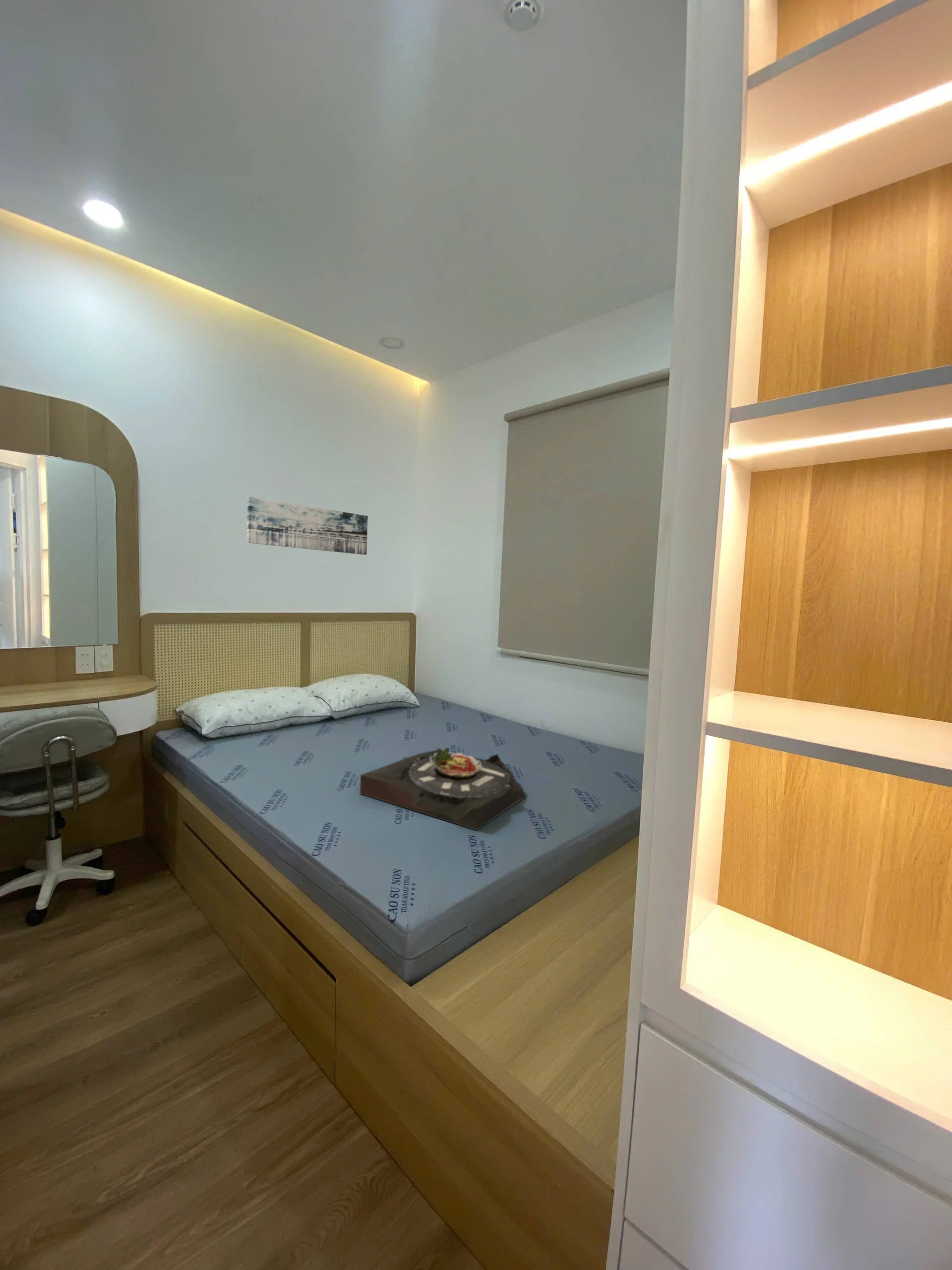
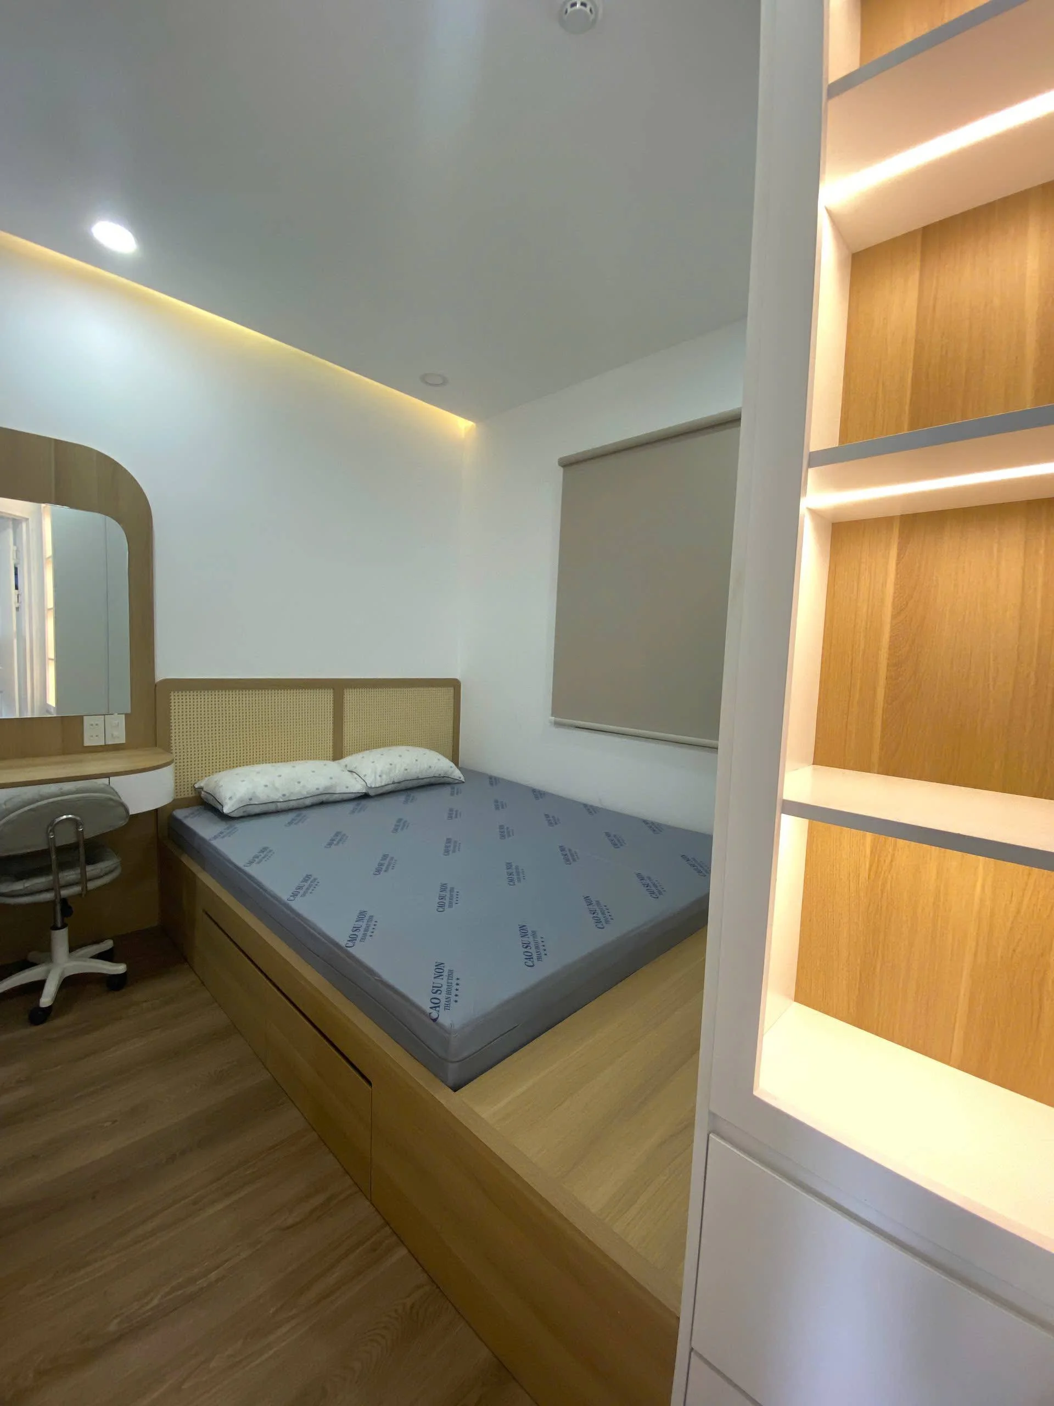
- serving tray (453, 770)
- wall art (311, 528)
